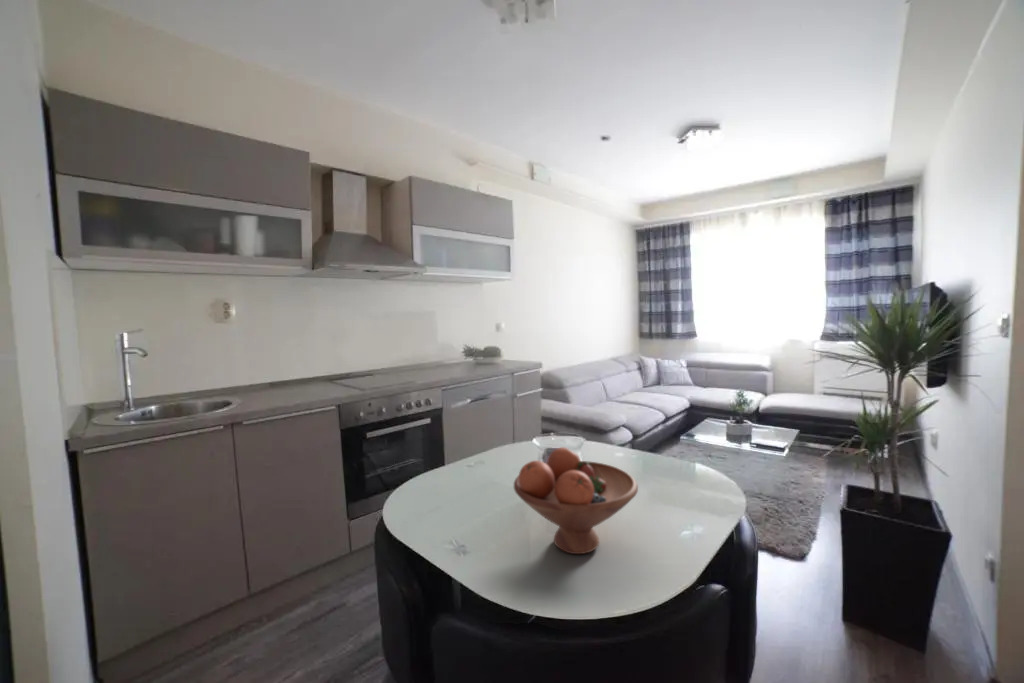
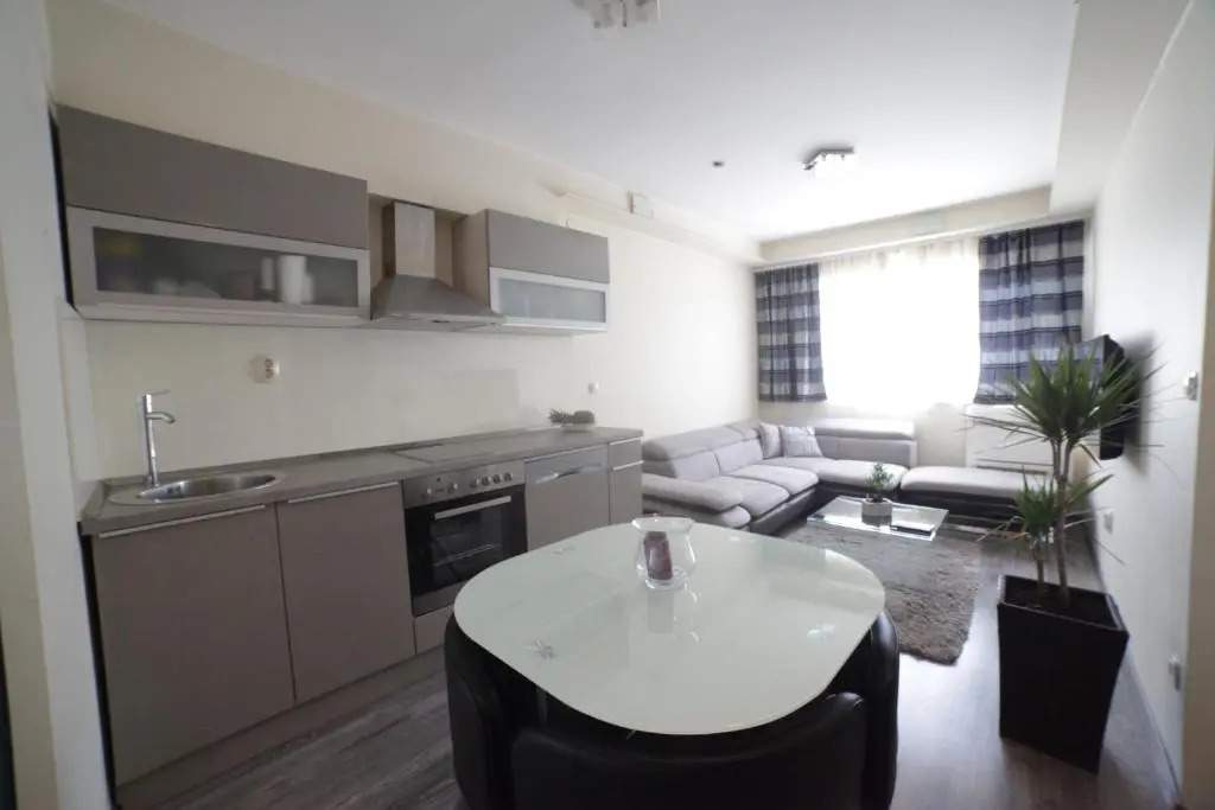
- fruit bowl (574, 499)
